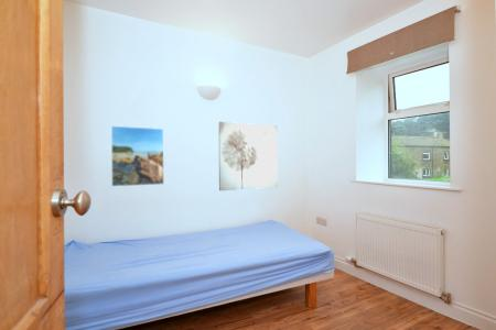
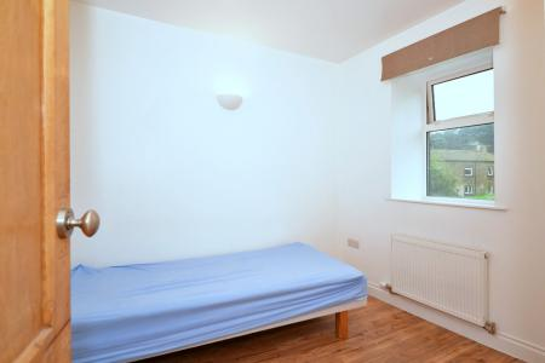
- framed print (138, 156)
- wall art (249, 156)
